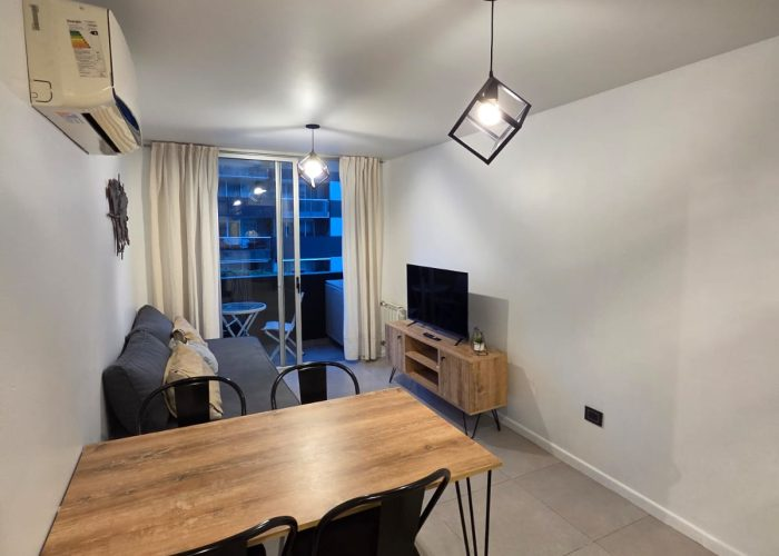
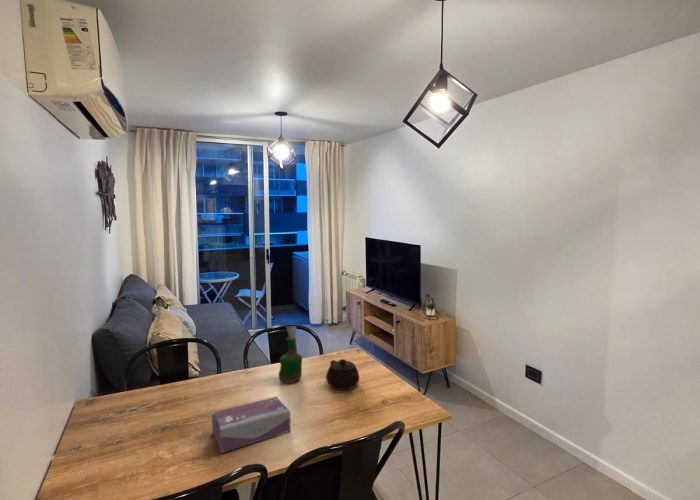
+ teapot (343, 373)
+ grog bottle (290, 352)
+ tissue box (251, 421)
